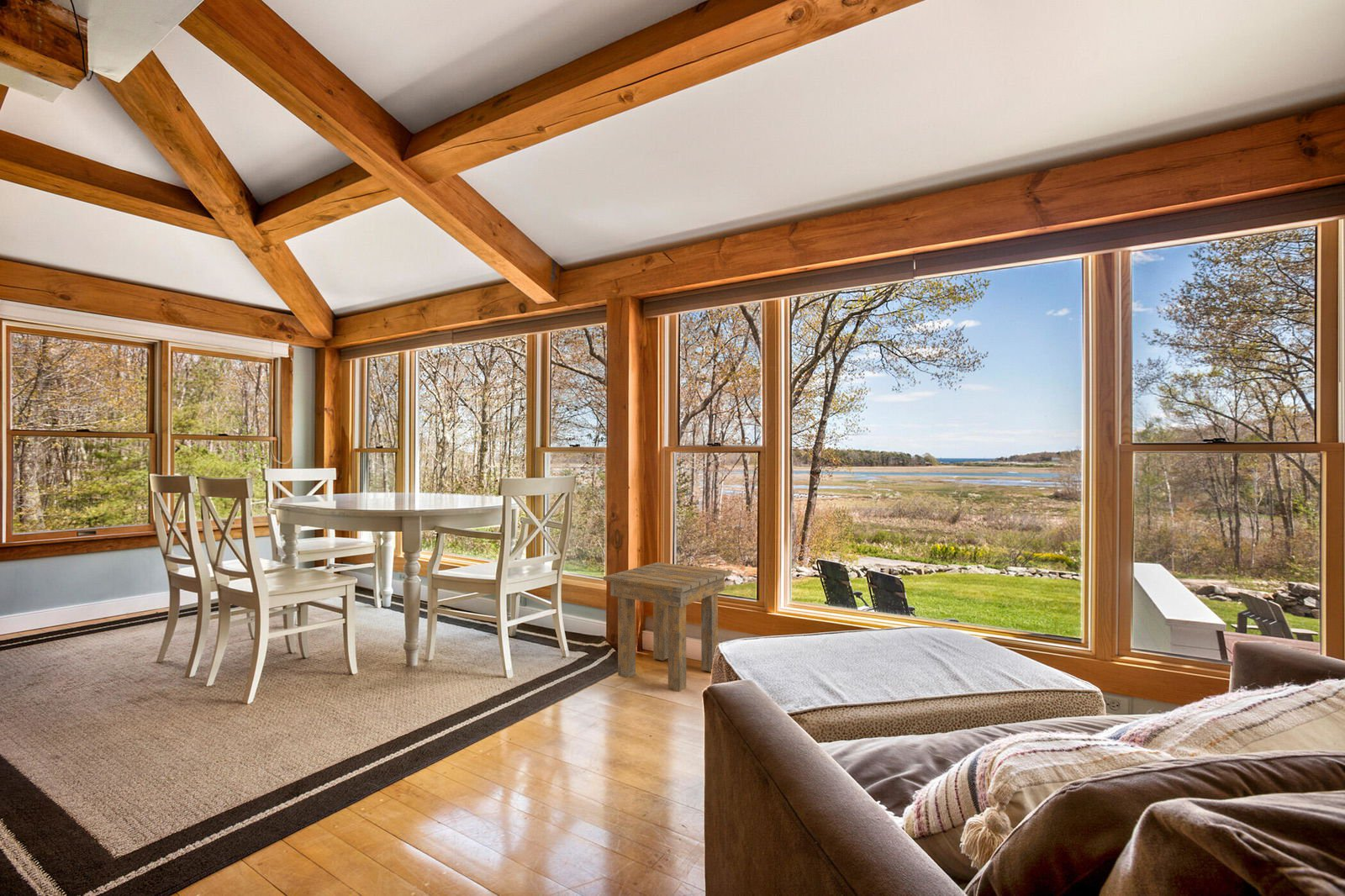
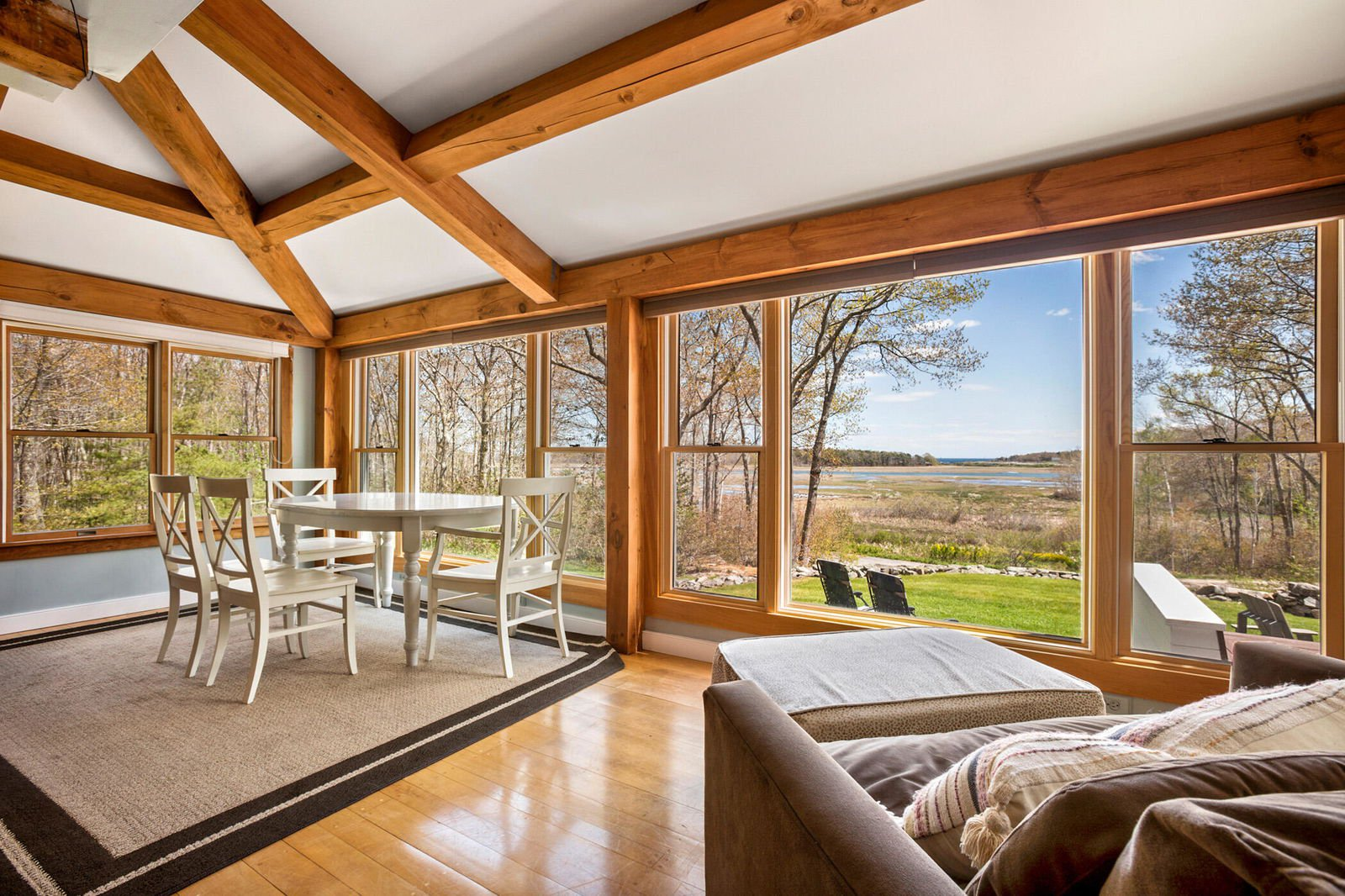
- side table (668, 623)
